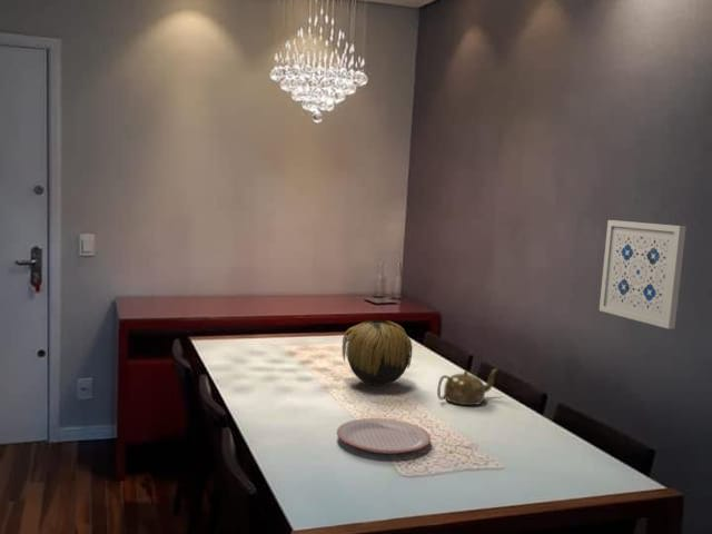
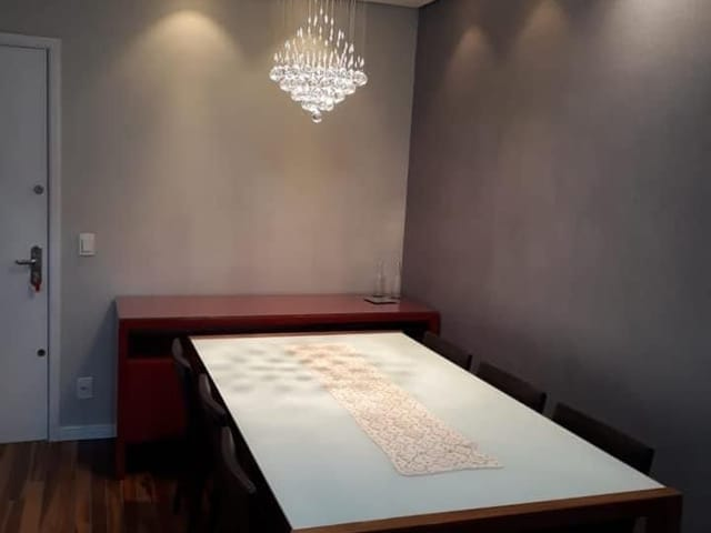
- teapot (467, 385)
- plate (383, 437)
- wall art (639, 270)
- decorative ball (378, 352)
